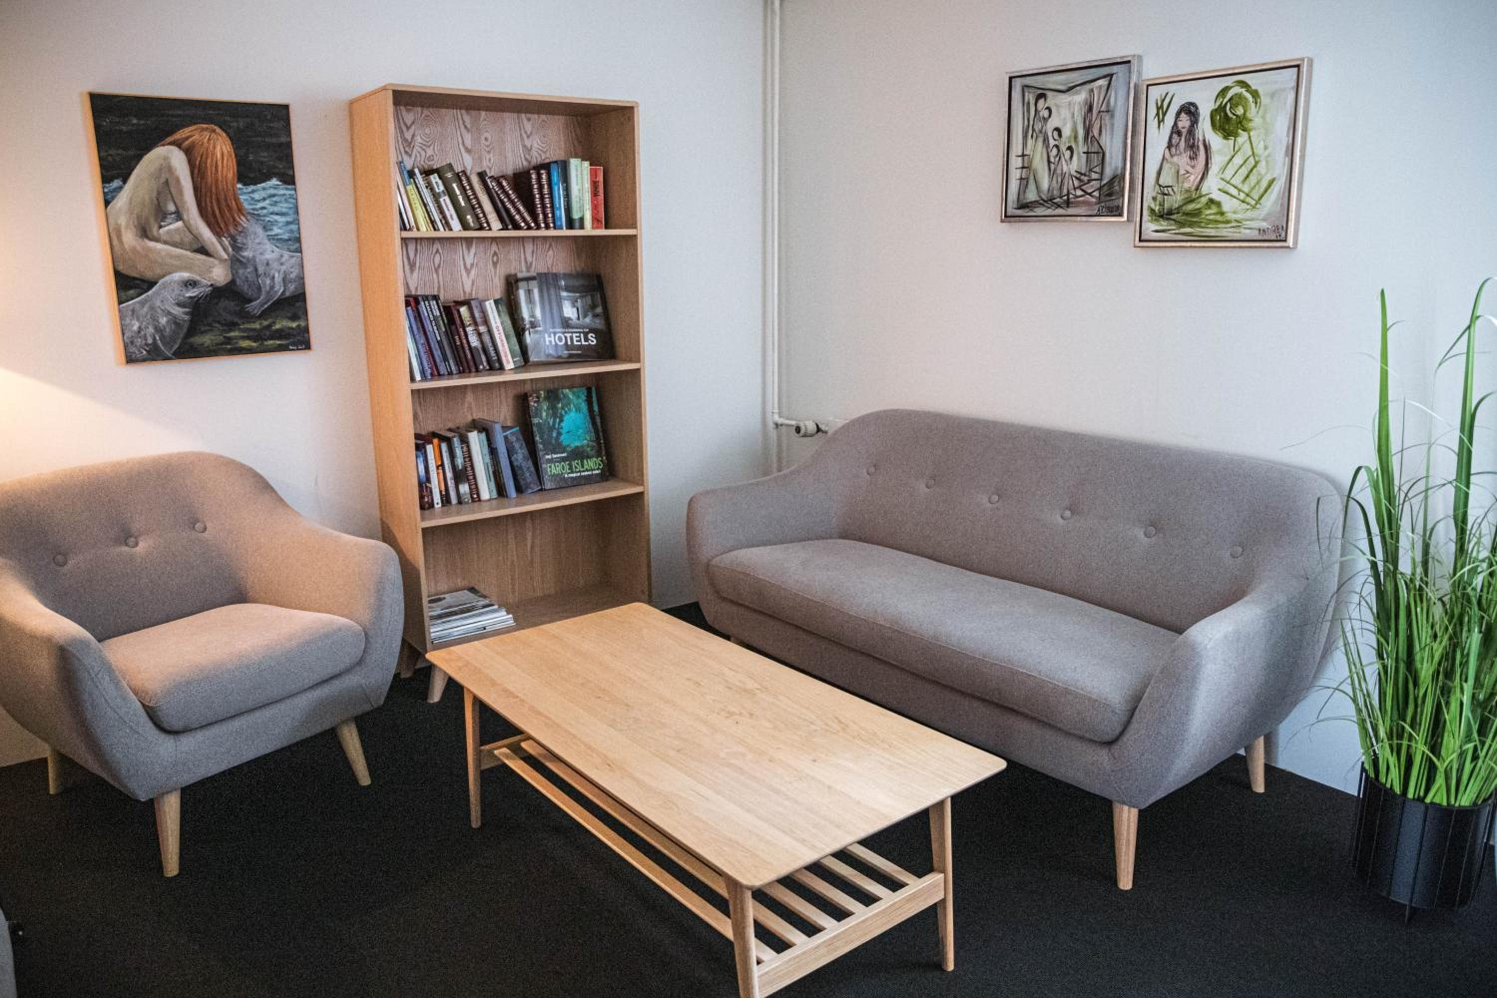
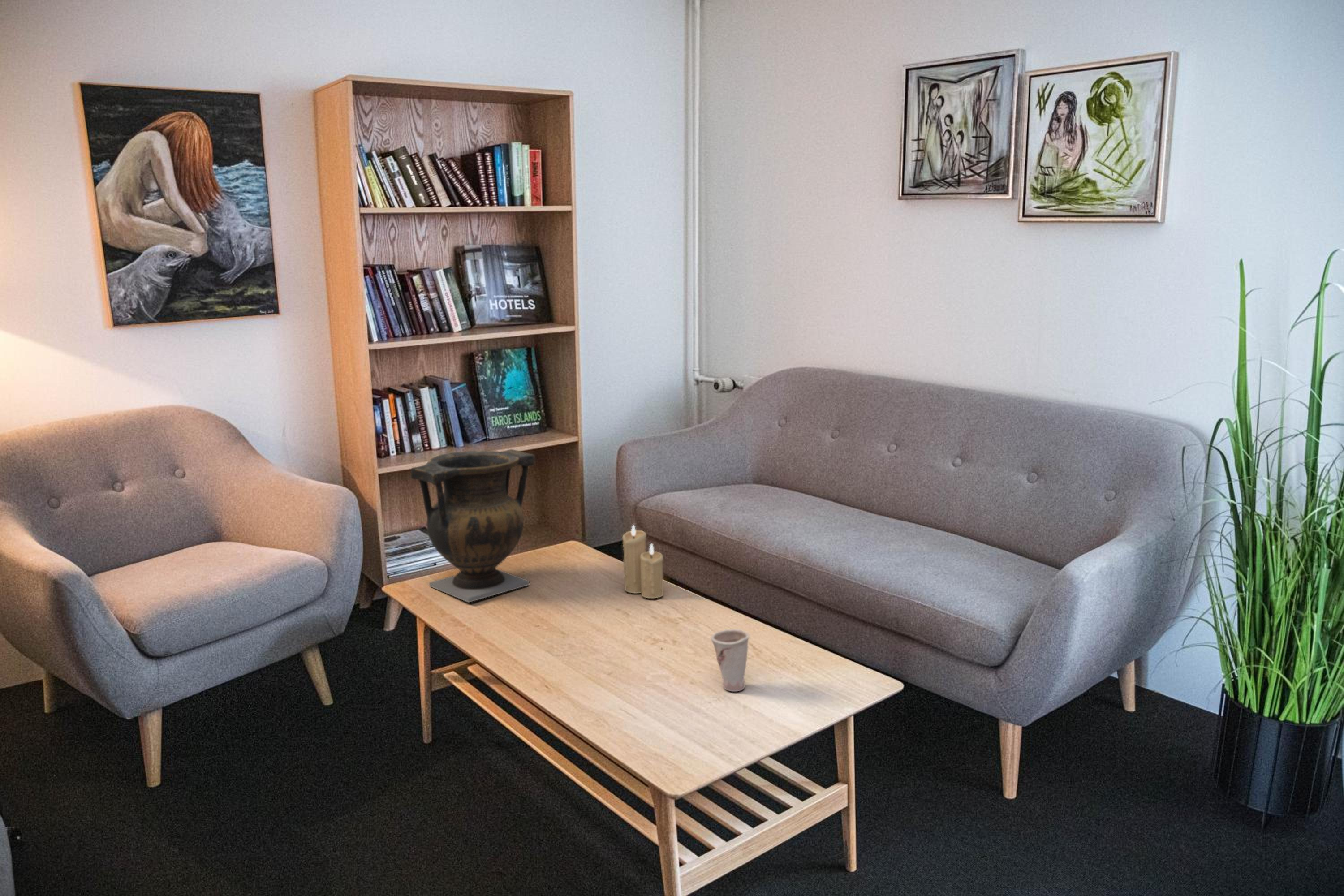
+ vase (476, 523)
+ cup (730, 661)
+ candle (643, 560)
